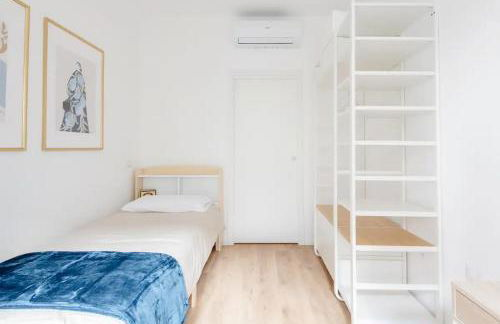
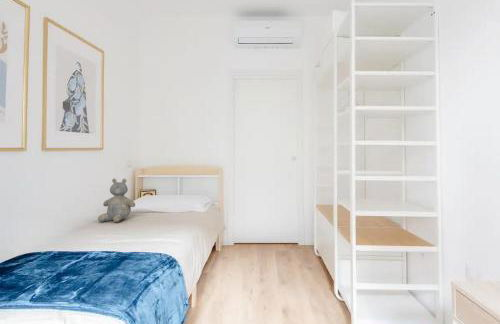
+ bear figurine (115, 199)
